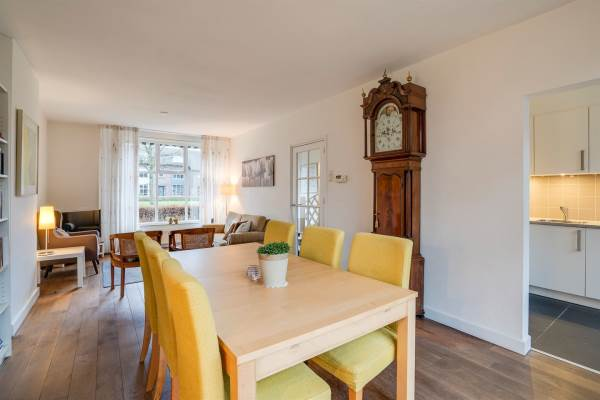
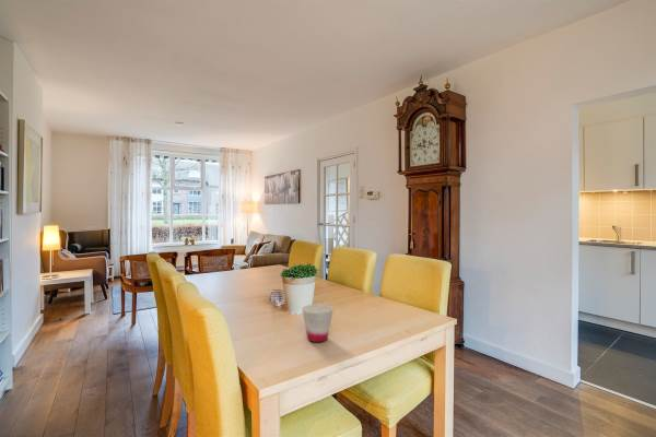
+ cup (317, 323)
